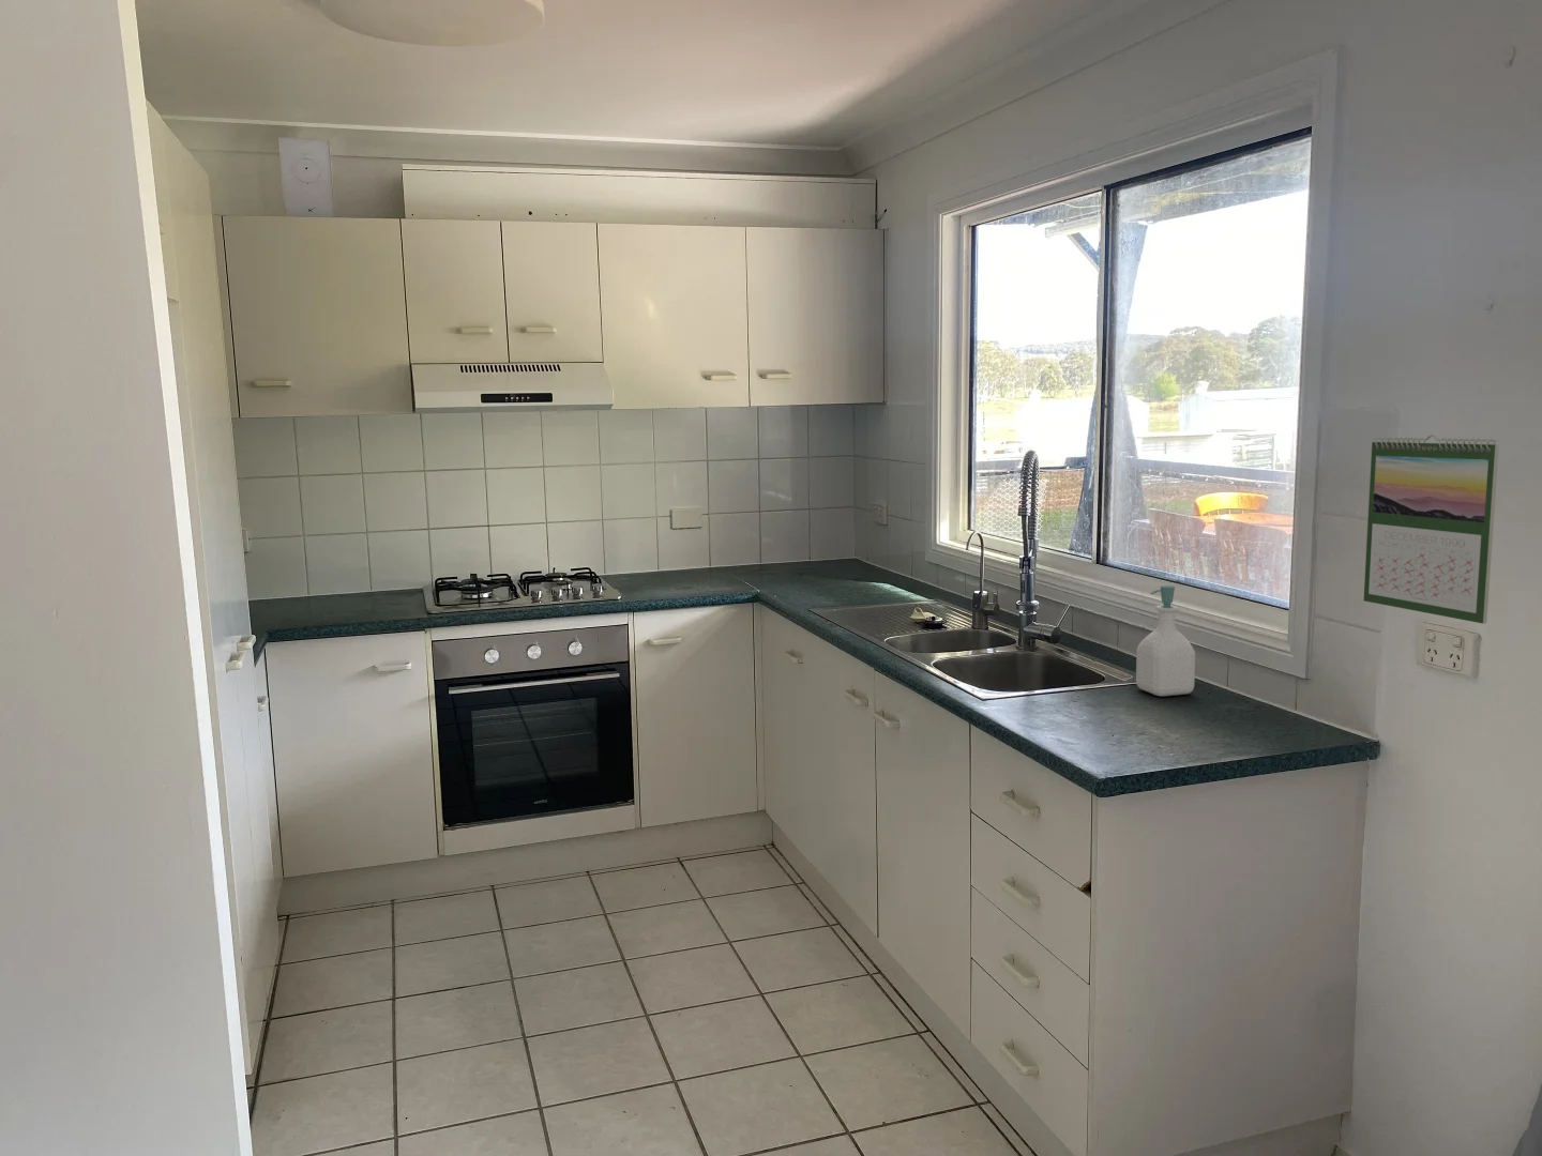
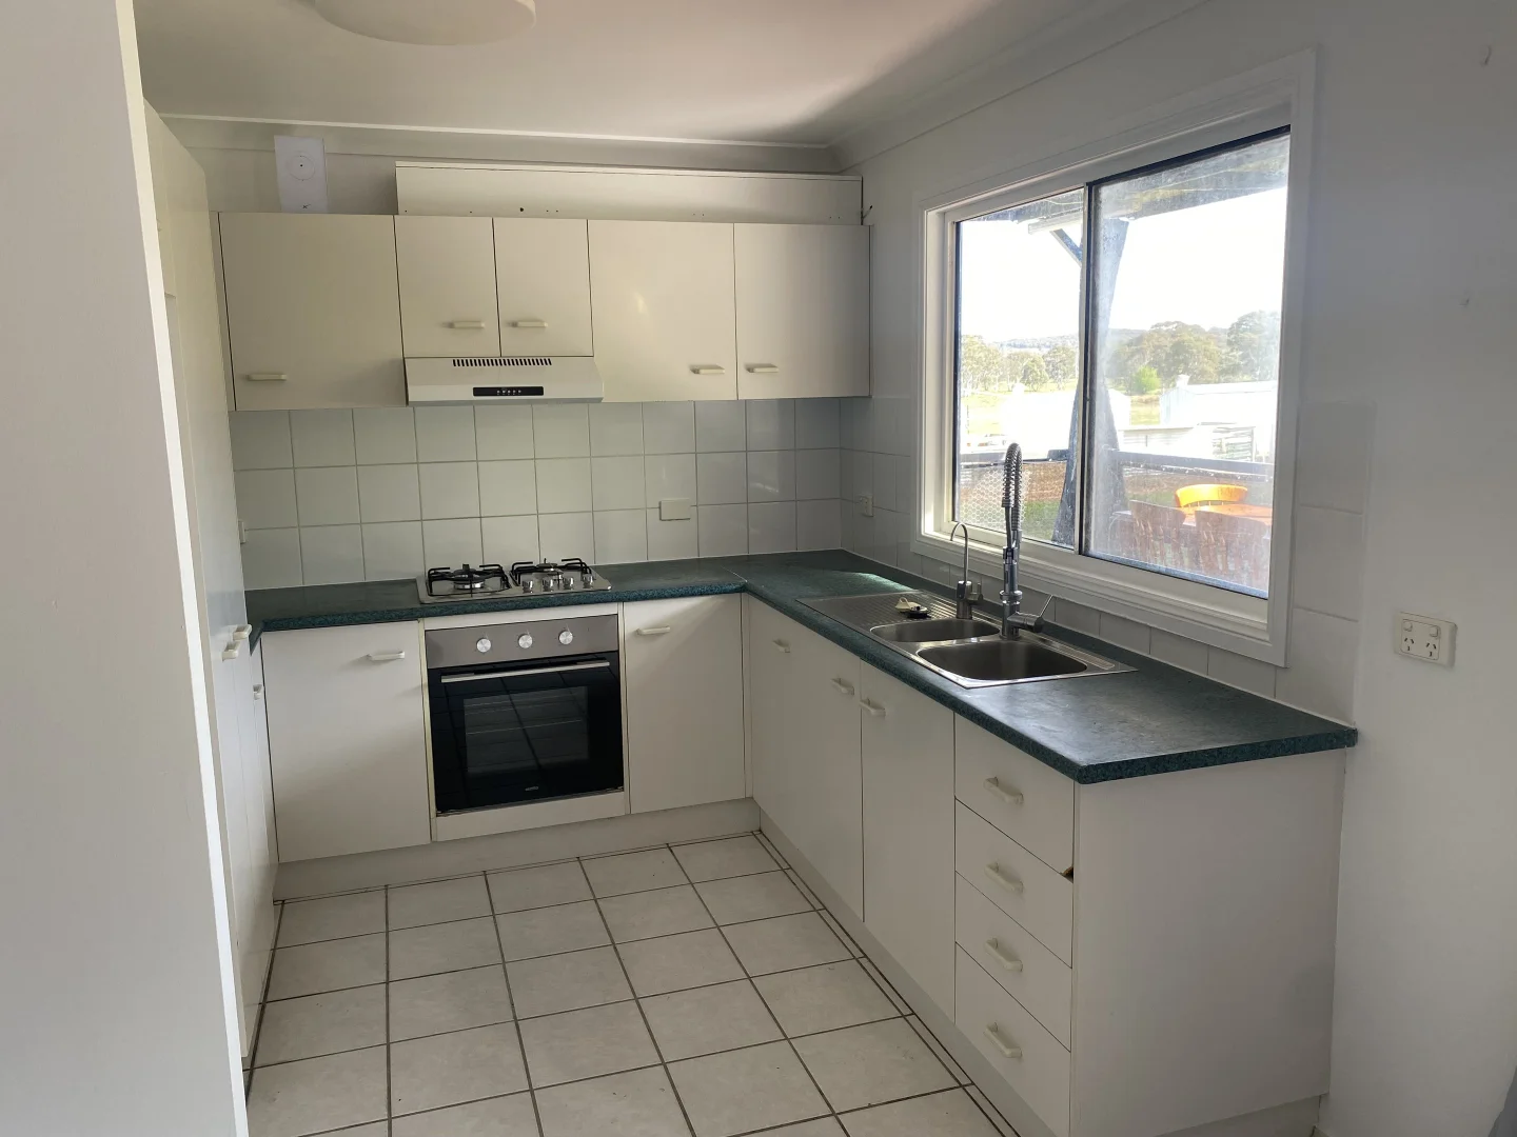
- soap bottle (1166, 639)
- calendar (1427, 523)
